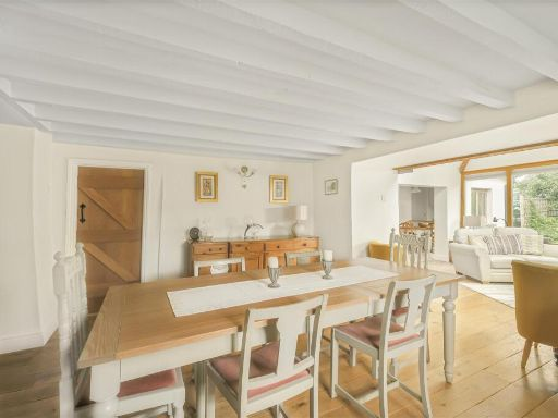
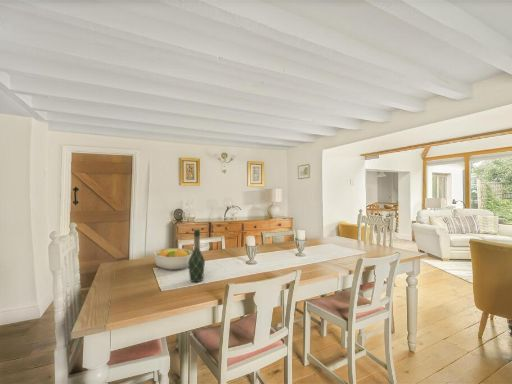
+ wine bottle (196, 255)
+ fruit bowl (173, 256)
